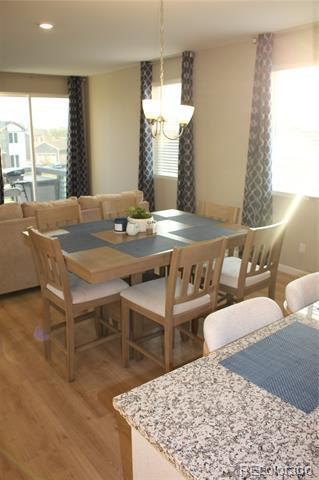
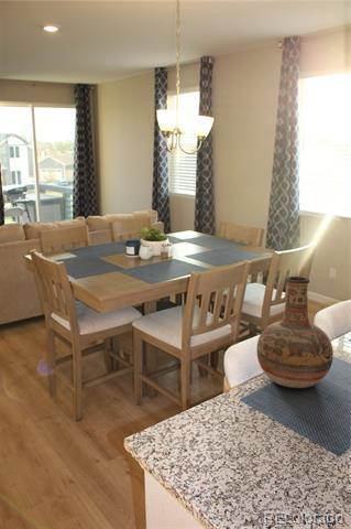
+ vase (295, 330)
